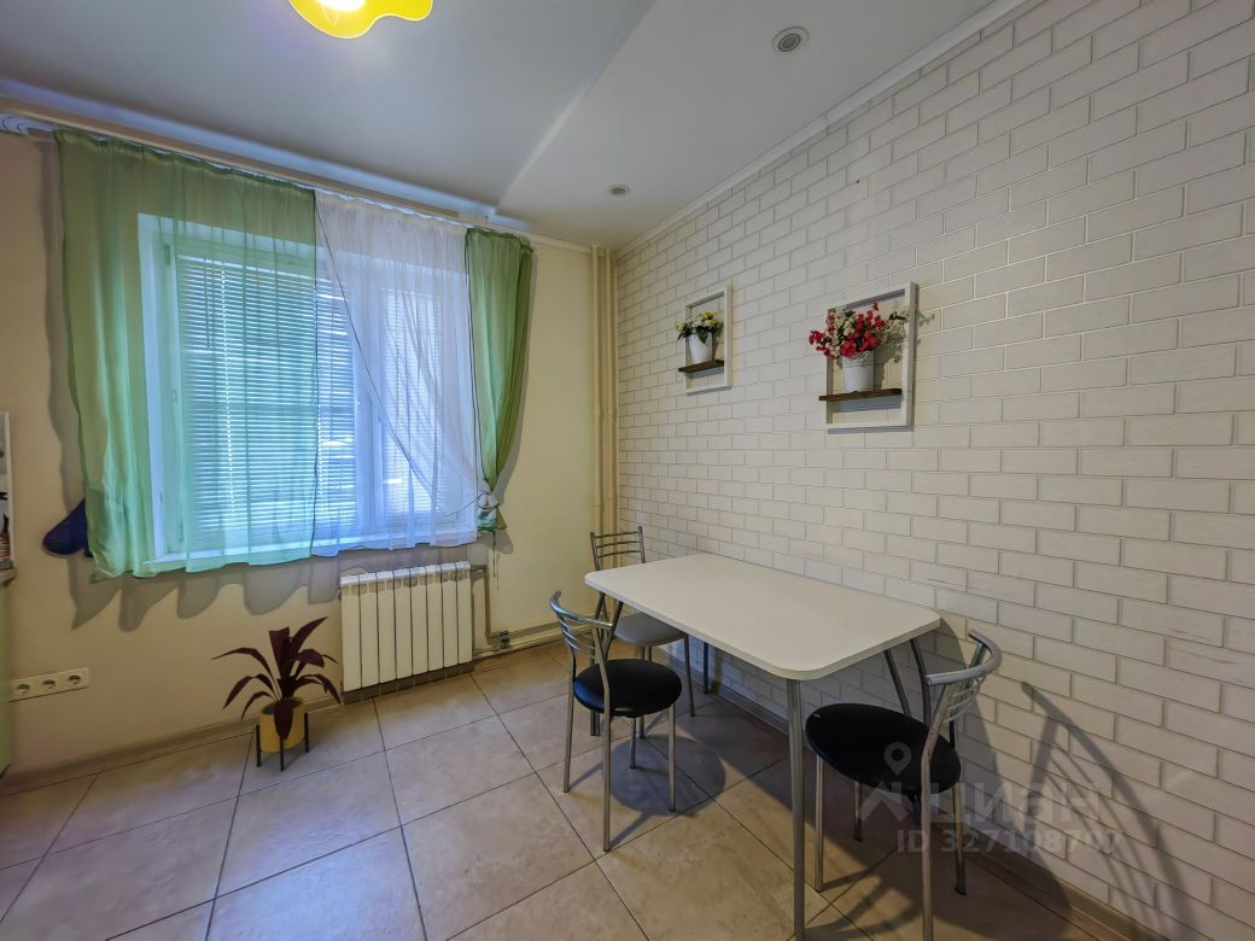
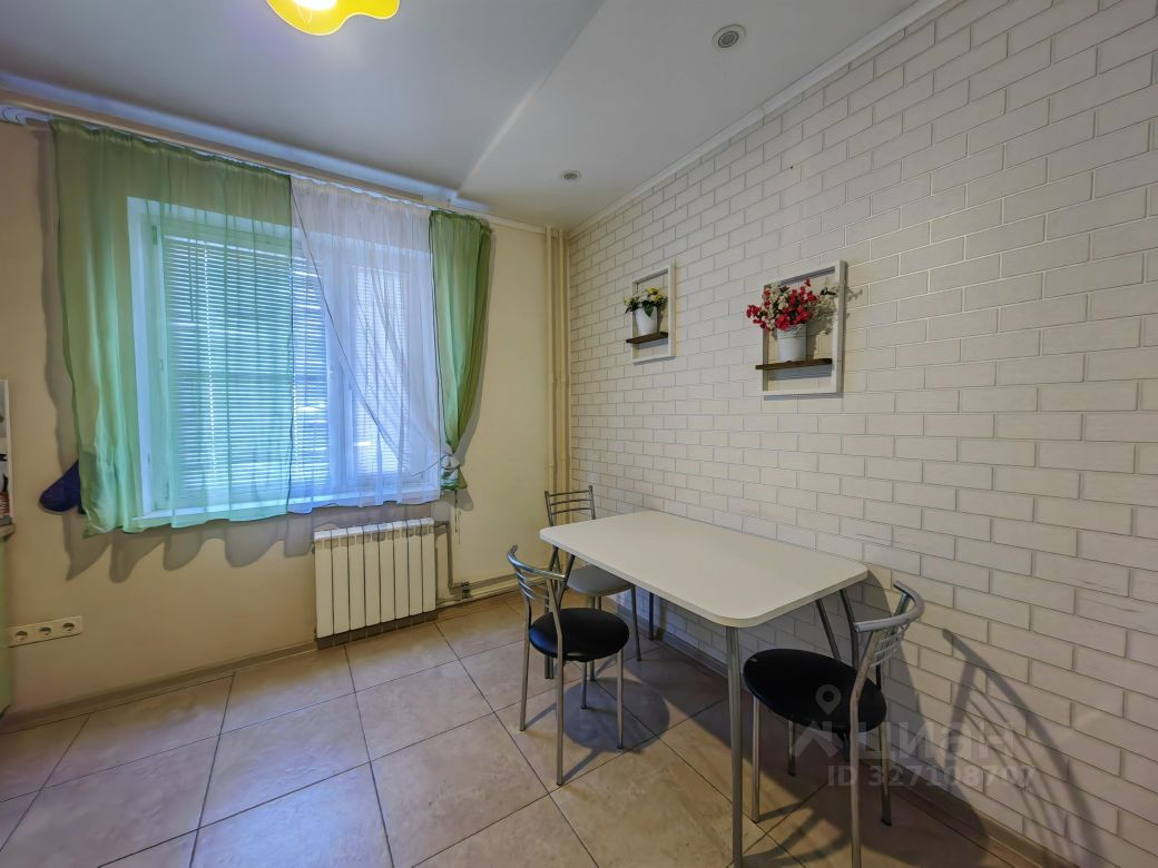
- house plant (279, 694)
